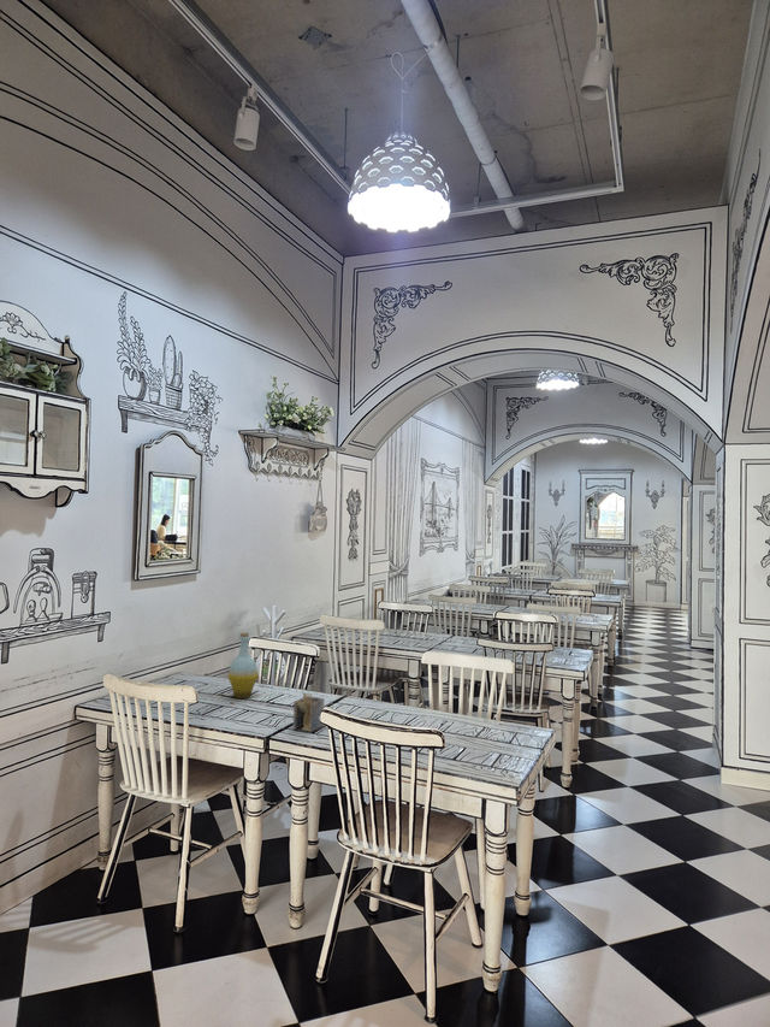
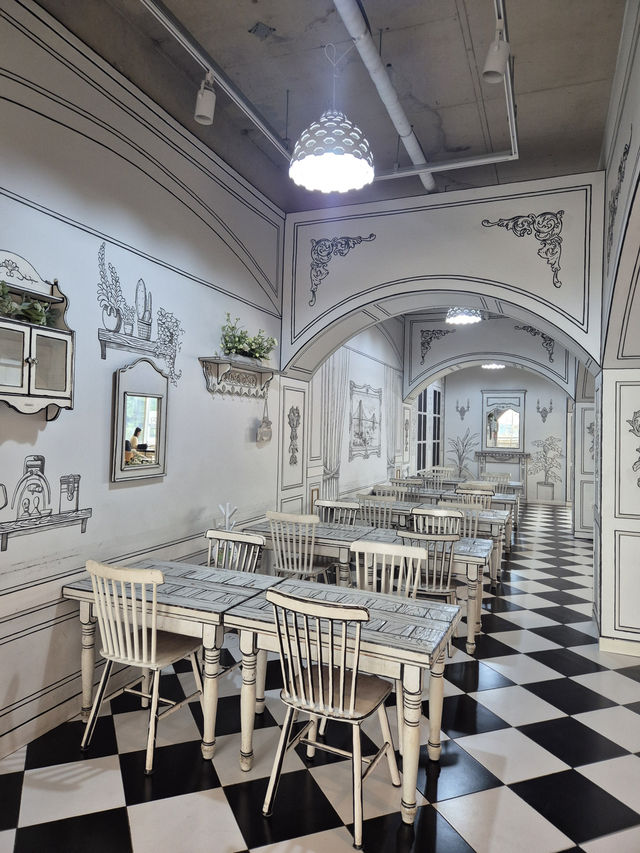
- napkin holder (308, 708)
- bottle (243, 665)
